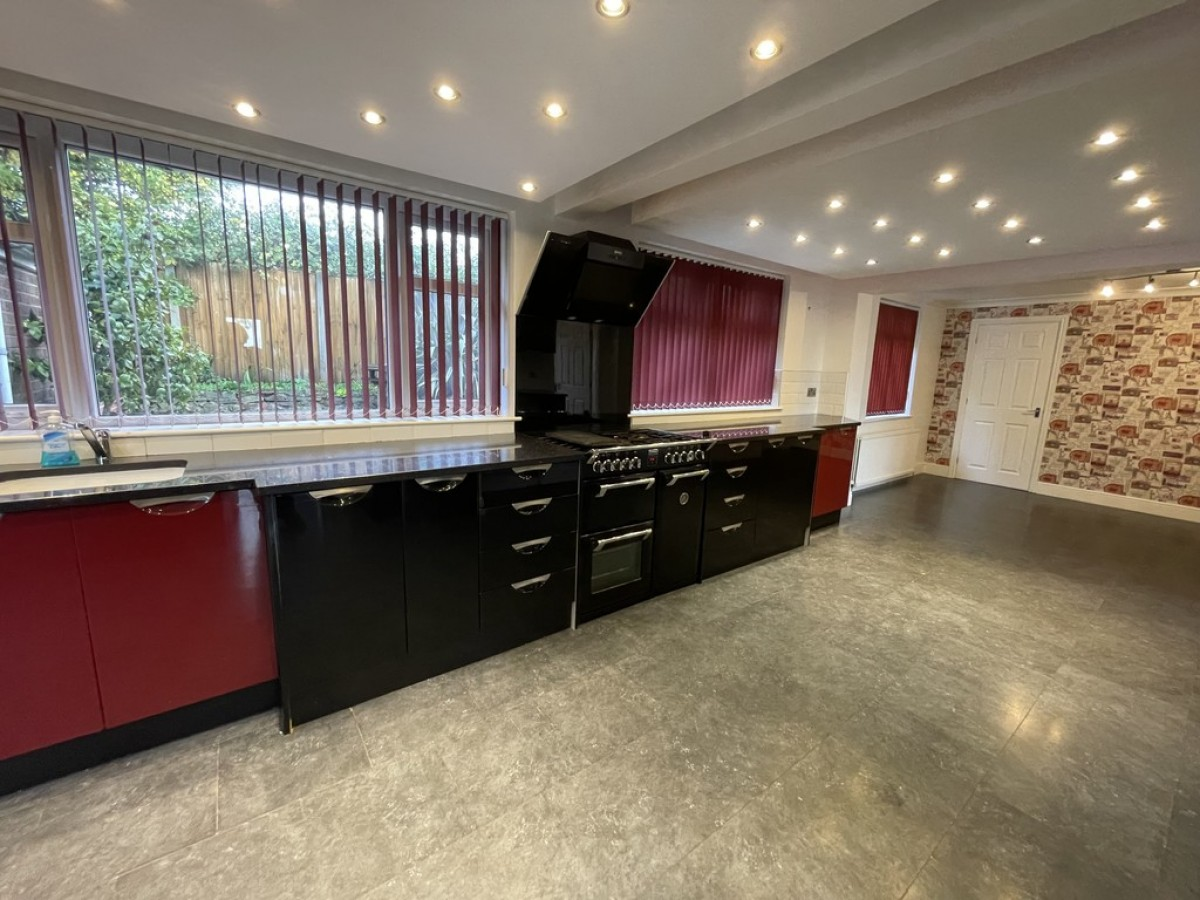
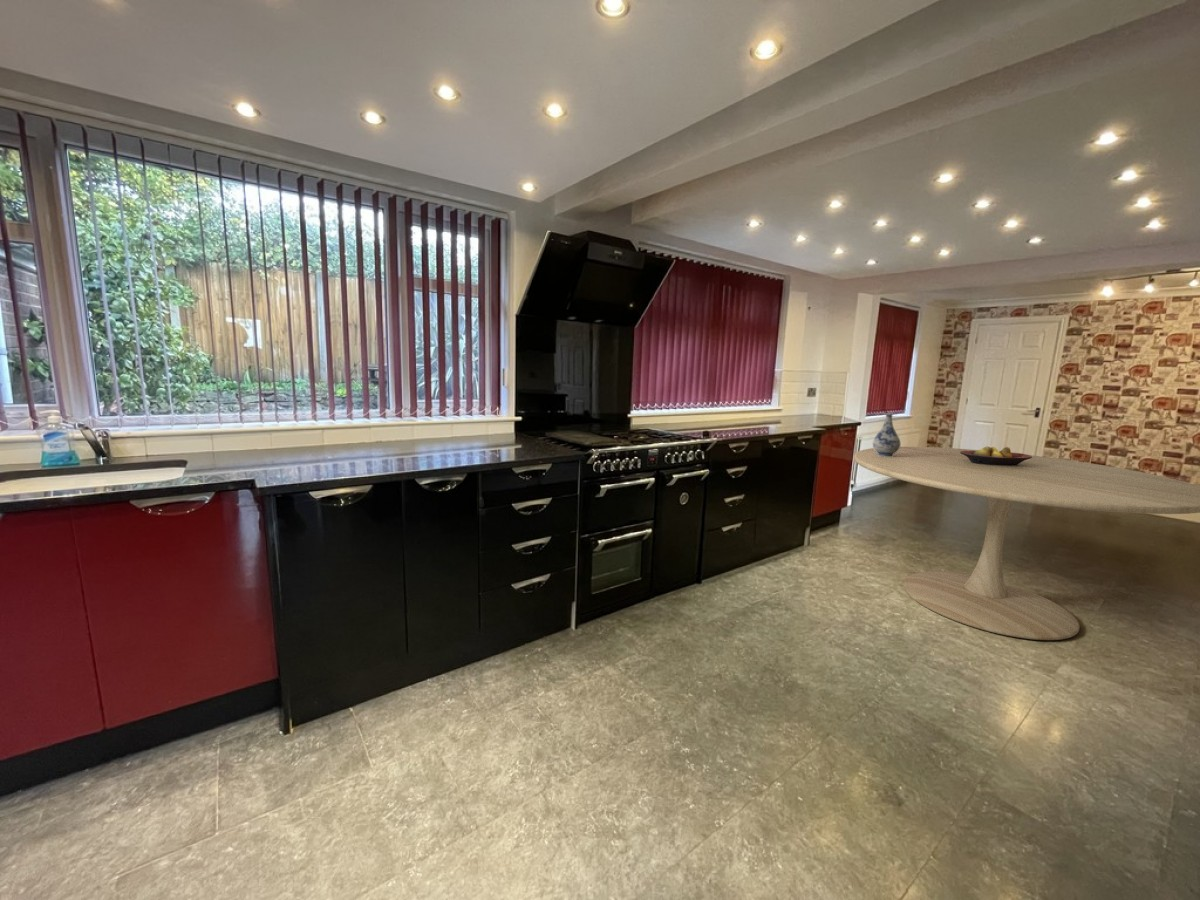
+ dining table (994, 537)
+ fruit bowl (995, 454)
+ vase (887, 434)
